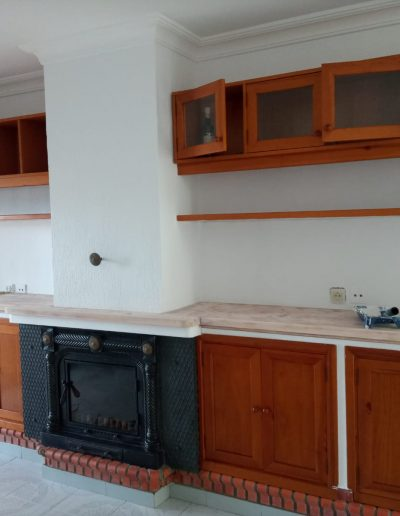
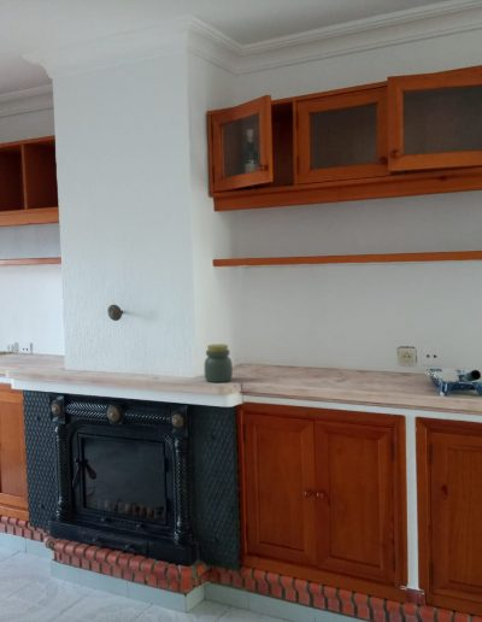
+ jar (217, 362)
